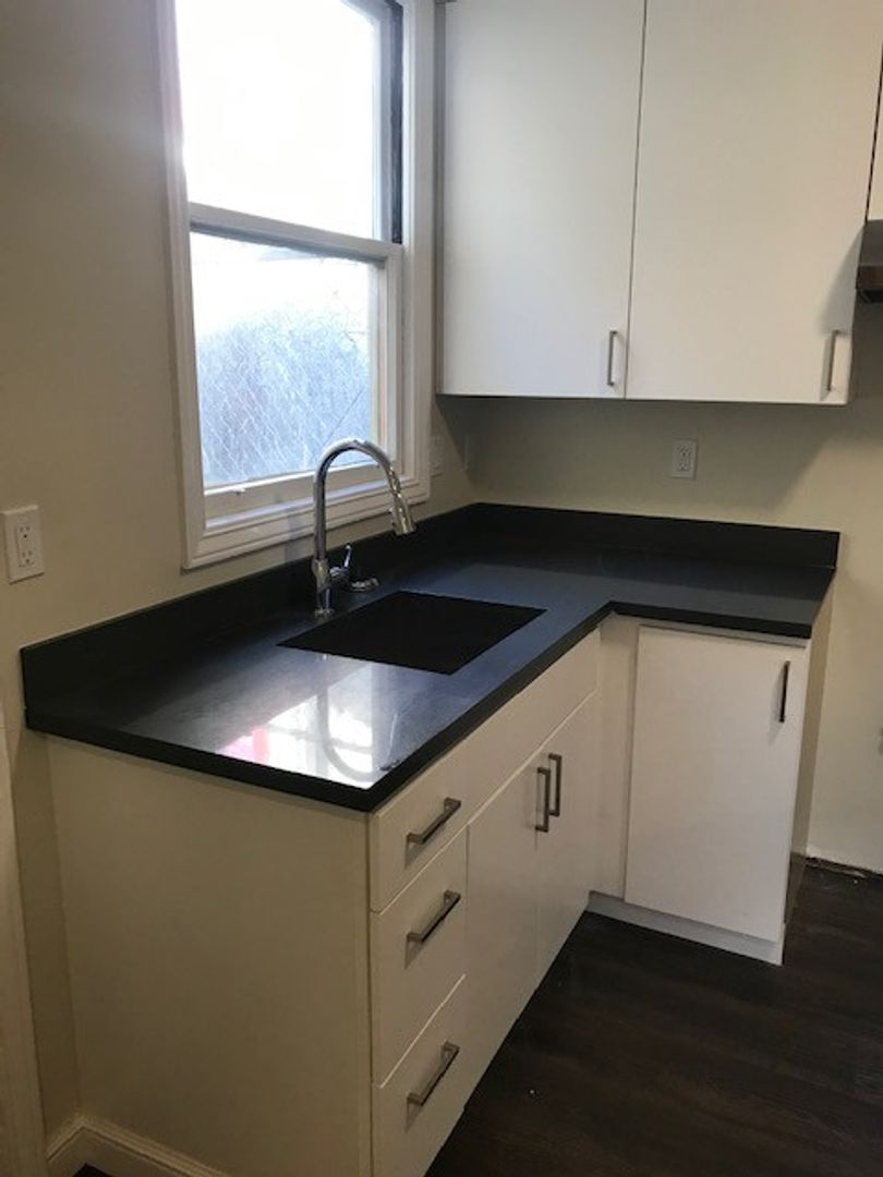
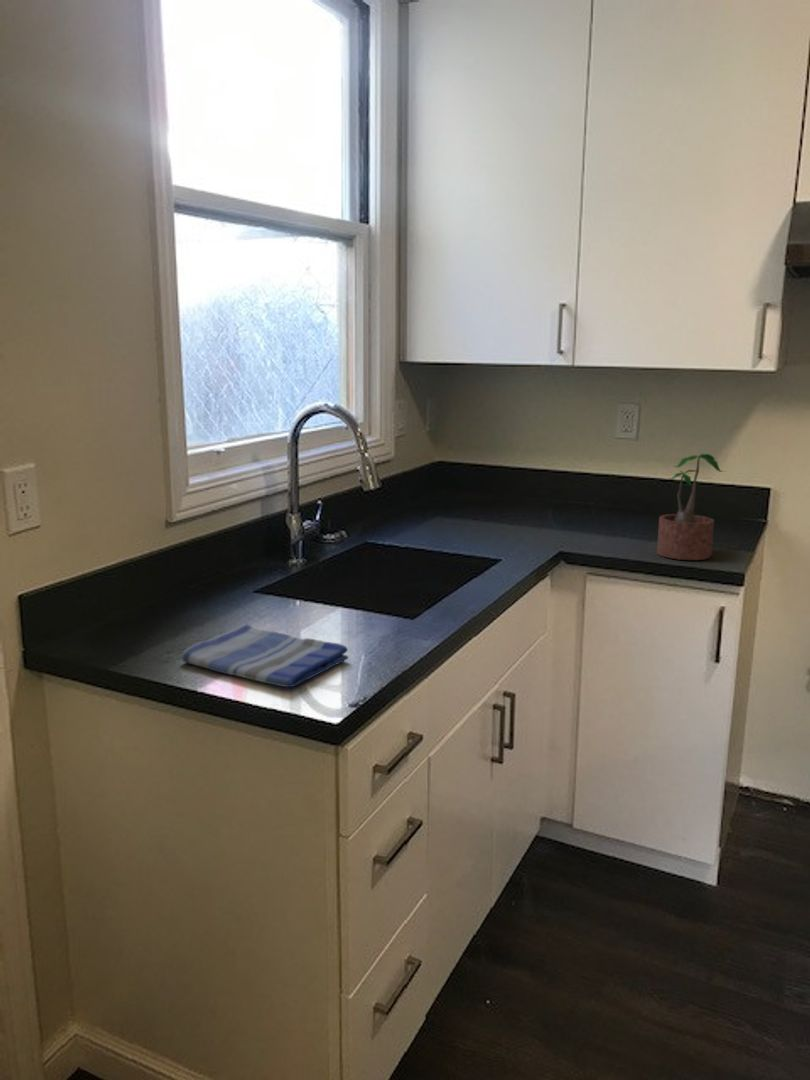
+ potted plant (692, 505)
+ dish towel (265, 653)
